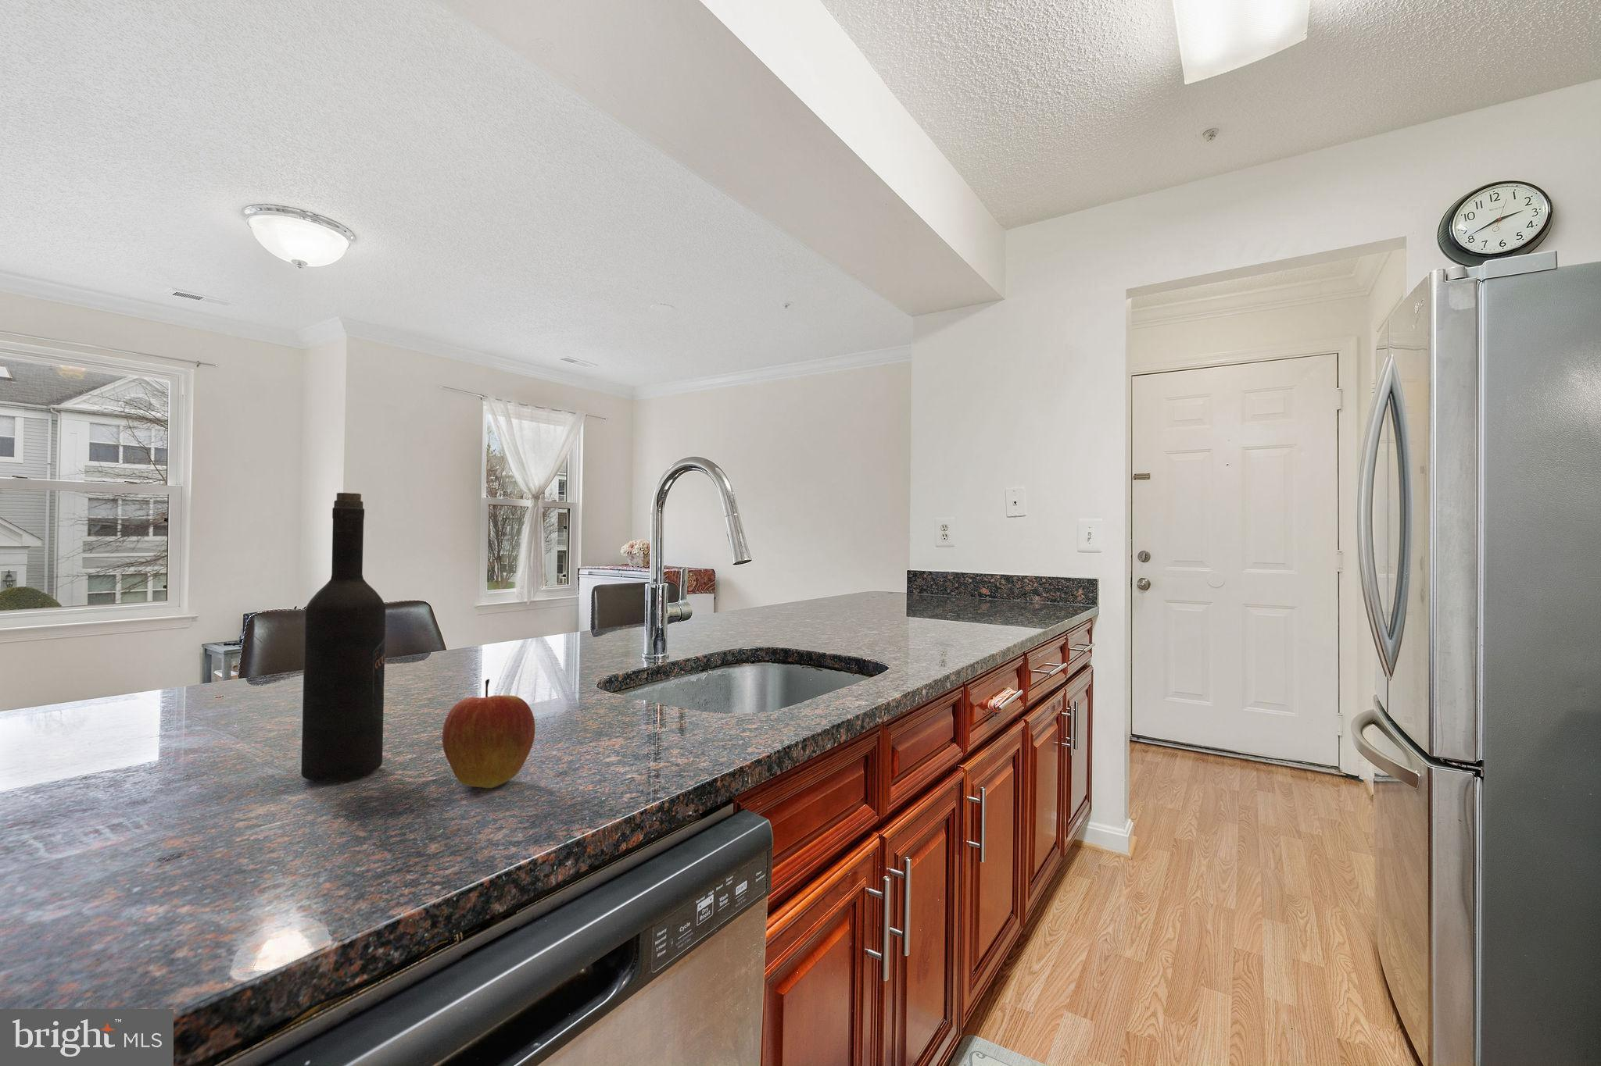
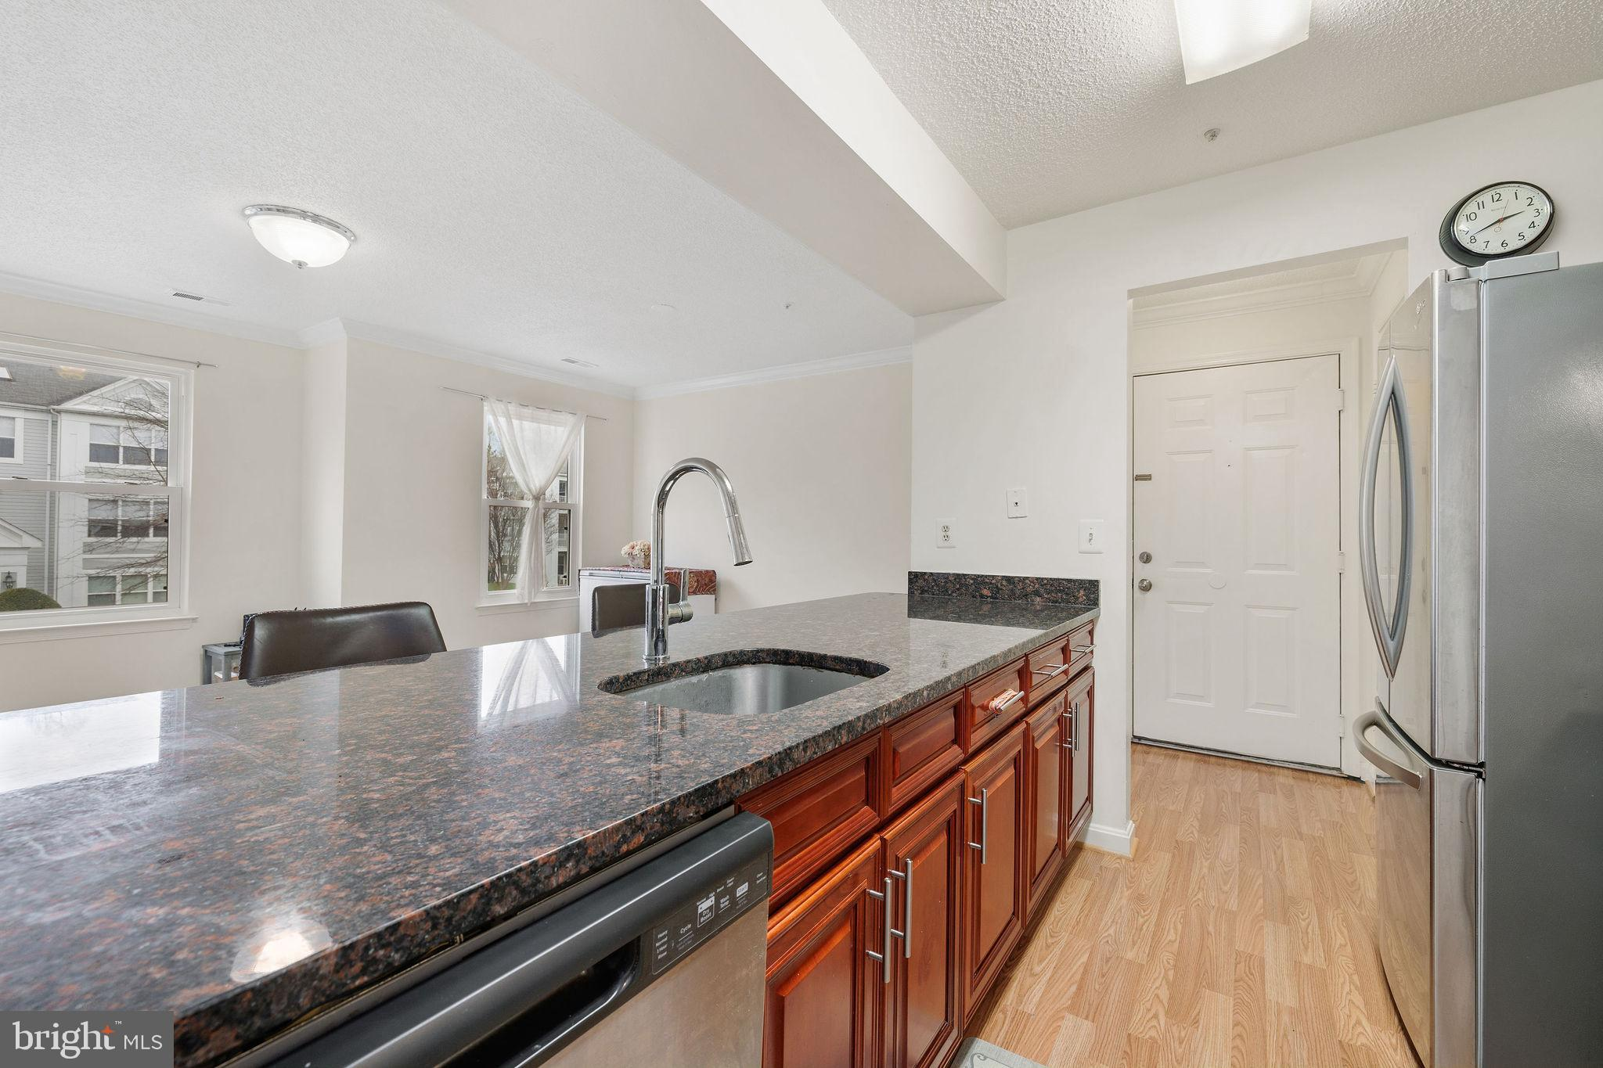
- wine bottle (345, 633)
- apple (488, 732)
